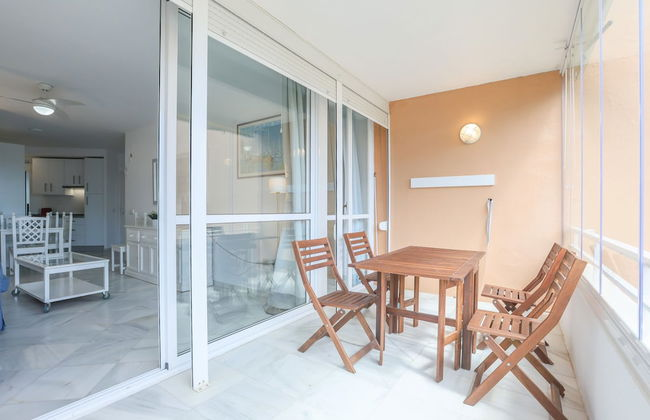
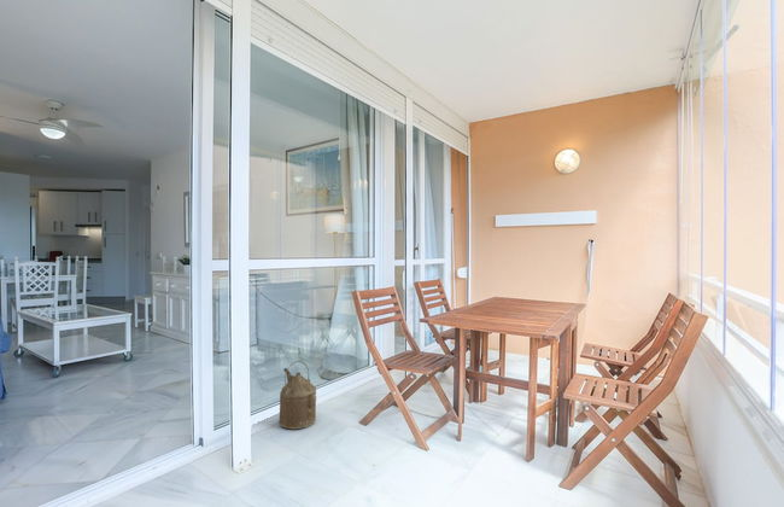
+ watering can (299, 392)
